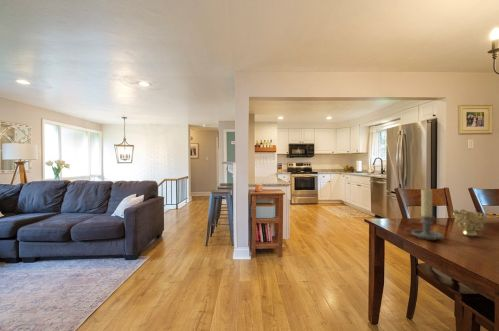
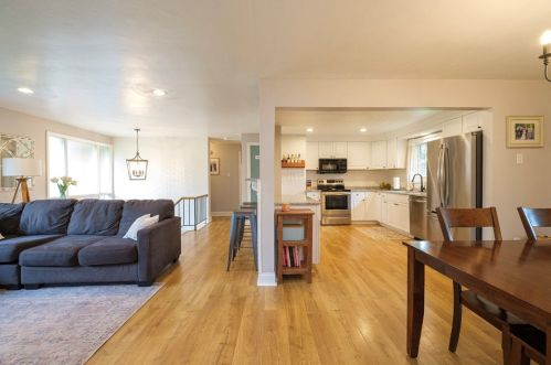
- decorative bowl (469, 223)
- candle holder (423, 212)
